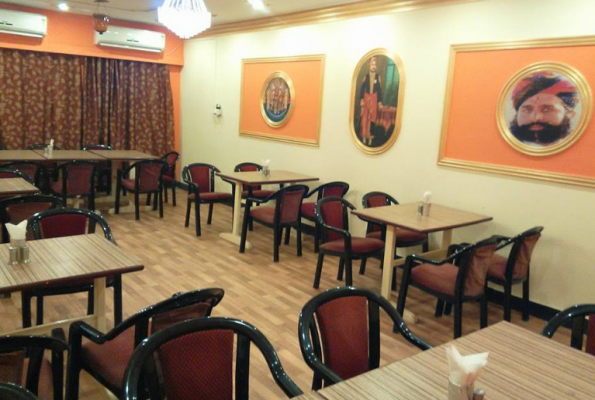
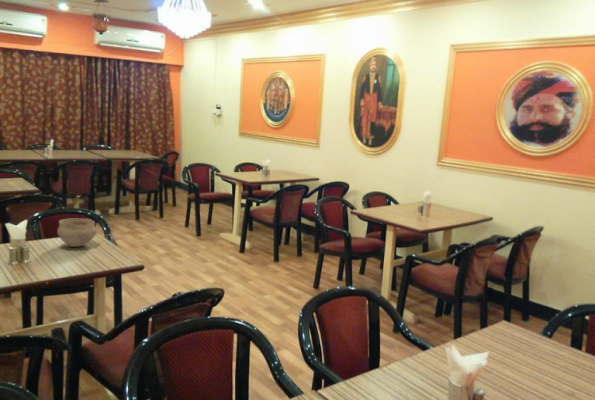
+ bowl (77, 232)
